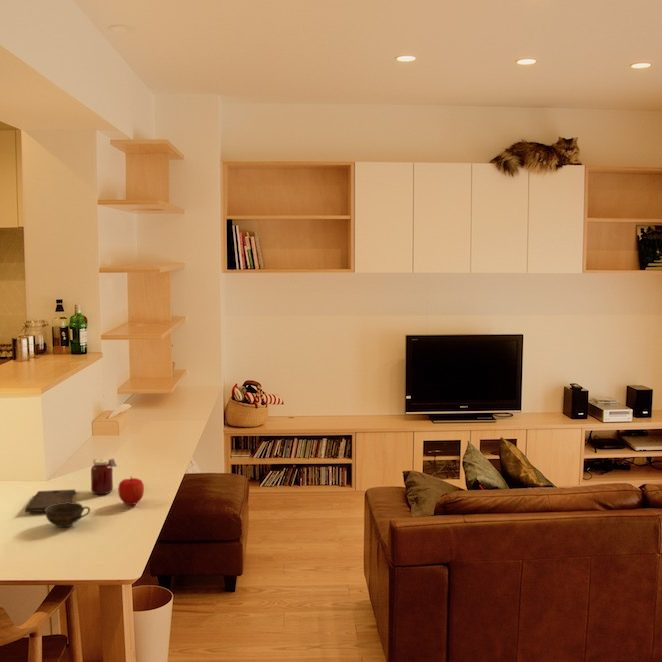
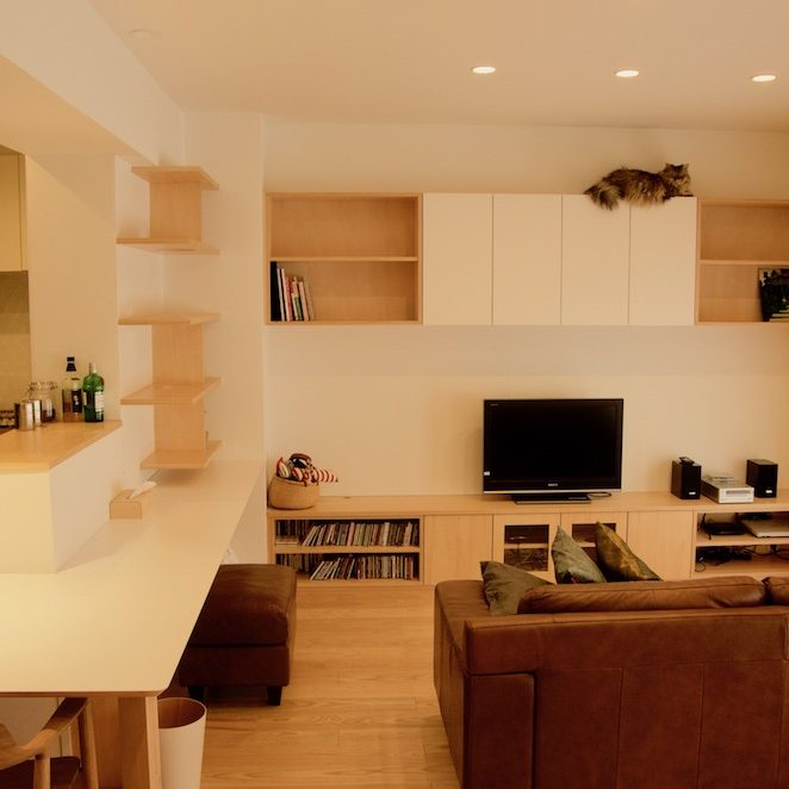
- jar (103, 475)
- fruit (131, 490)
- cup (68, 516)
- cutting board (51, 500)
